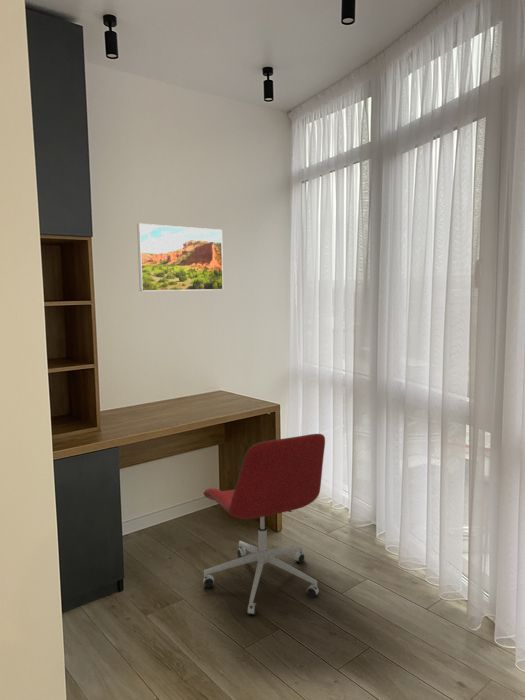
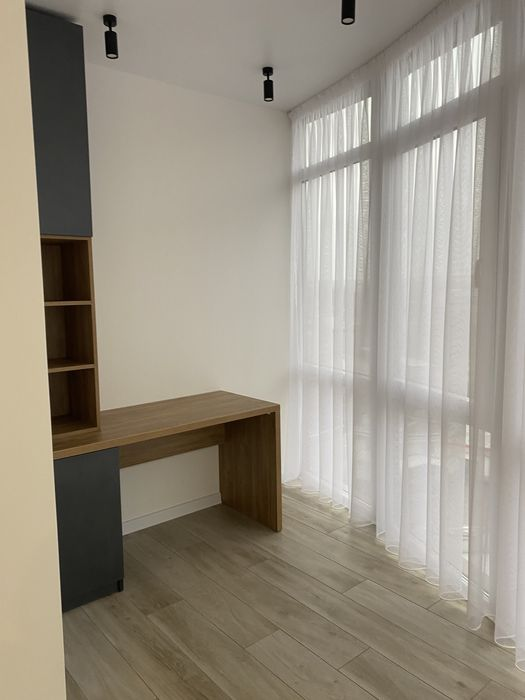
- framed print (182, 258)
- office chair (262, 503)
